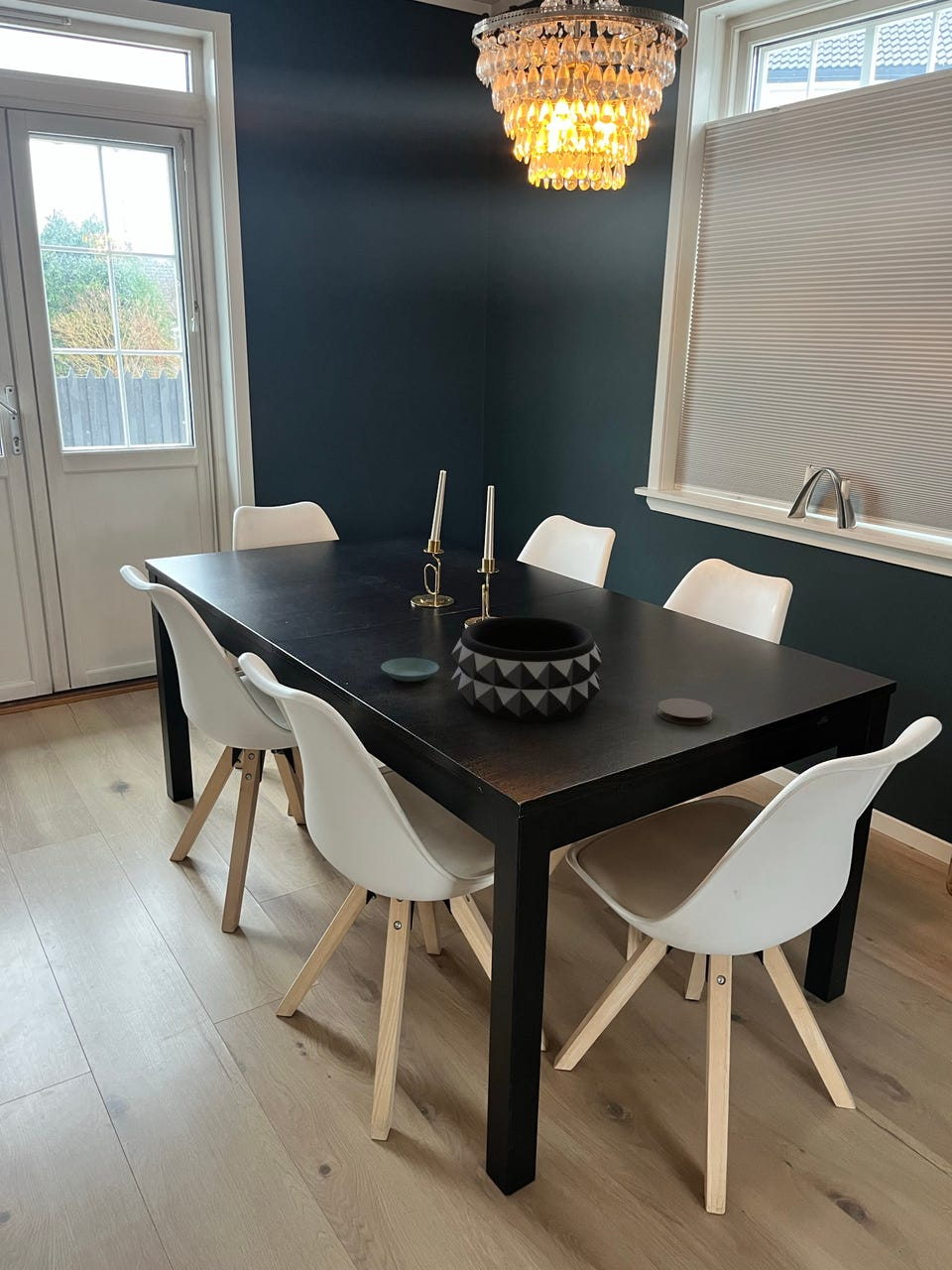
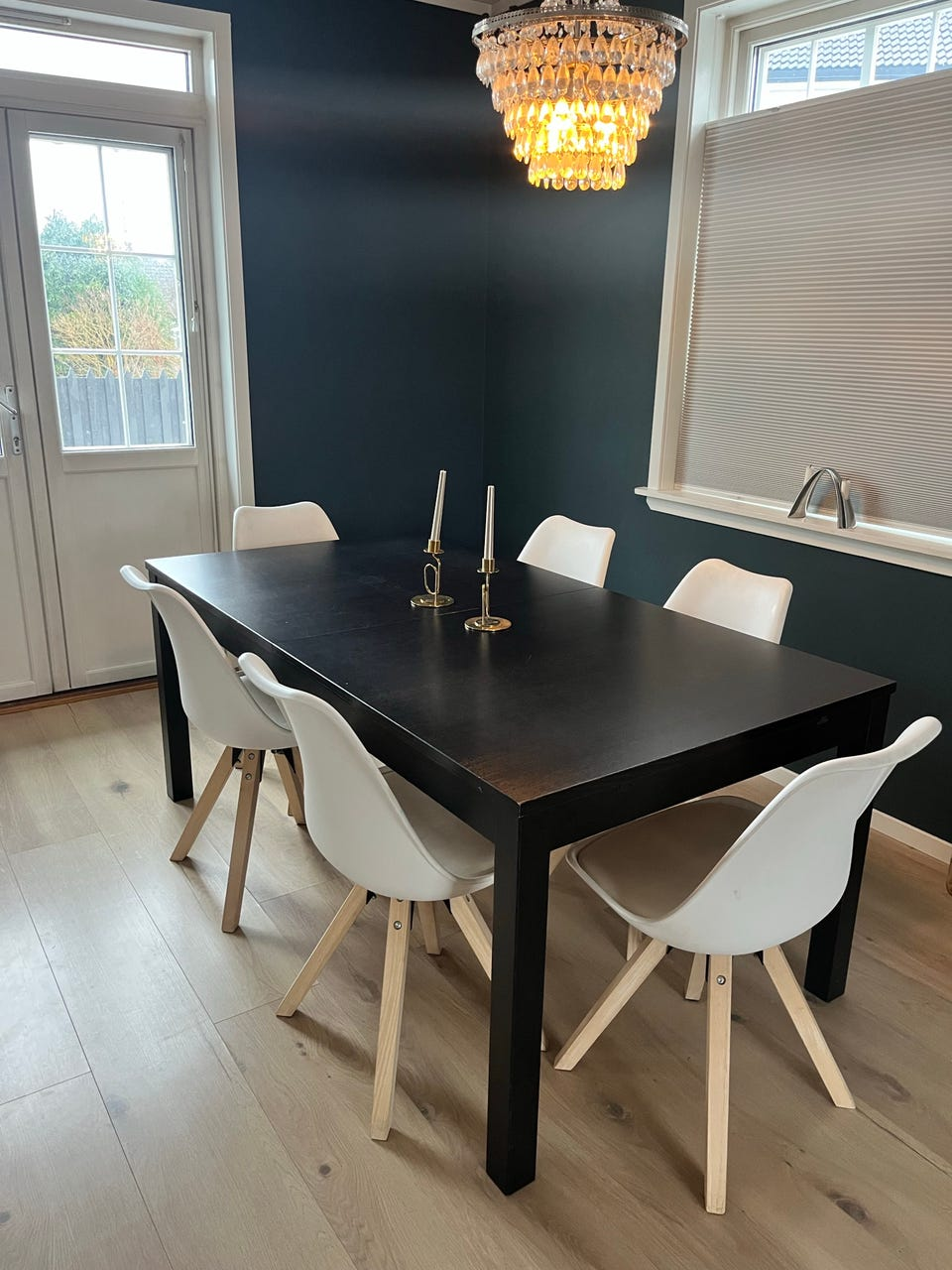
- saucer (410, 671)
- coaster (684, 710)
- decorative bowl (526, 667)
